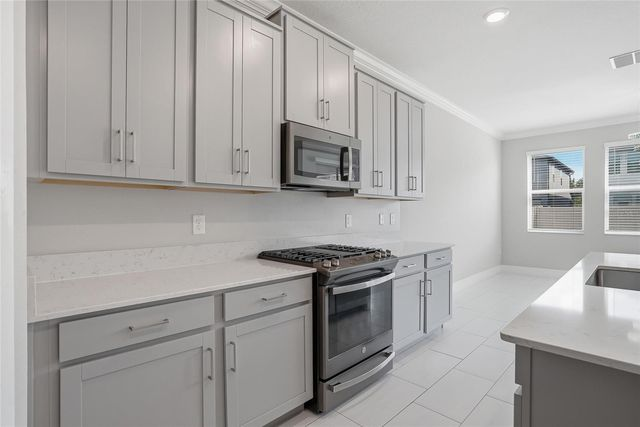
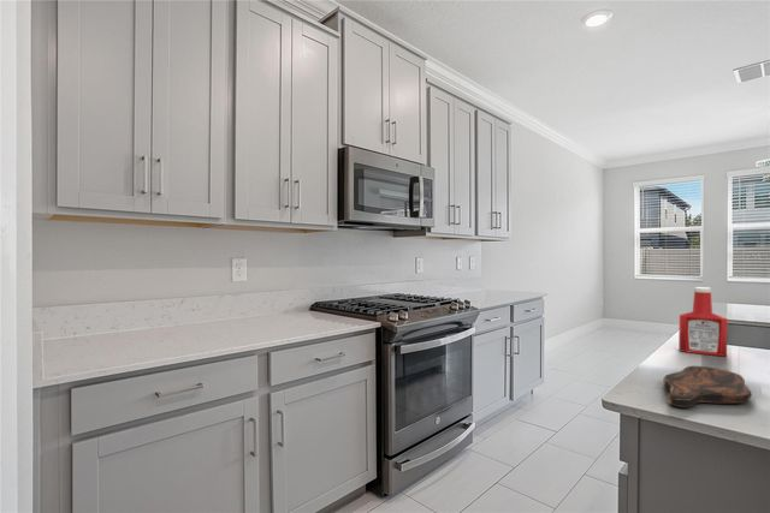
+ cutting board (705, 386)
+ soap bottle (701, 320)
